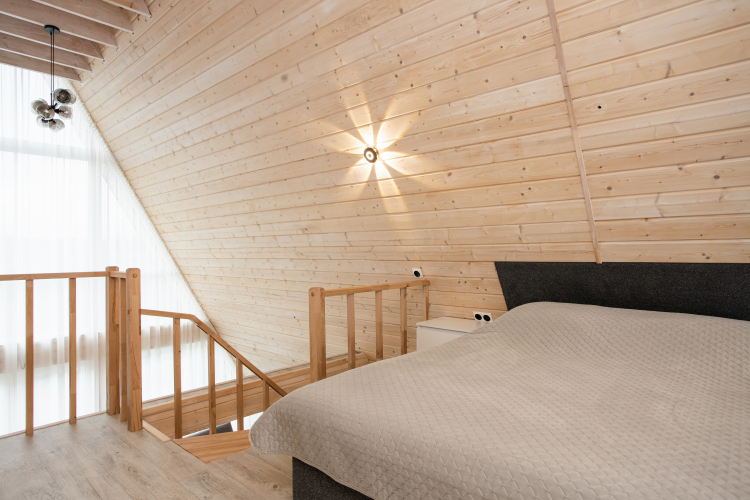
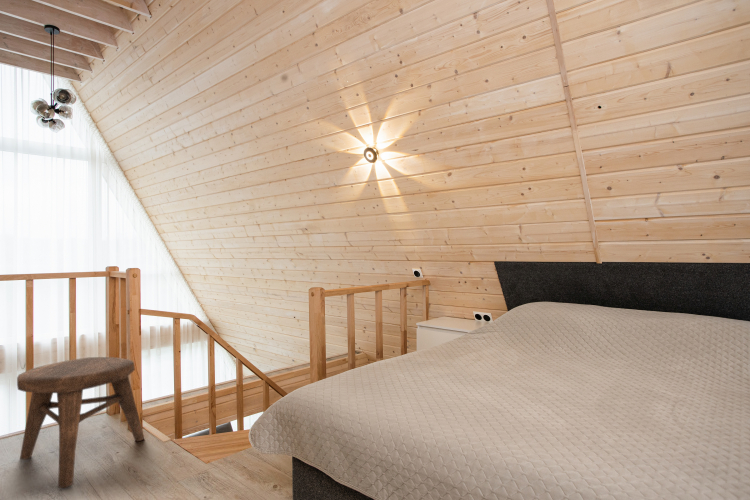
+ stool (78, 414)
